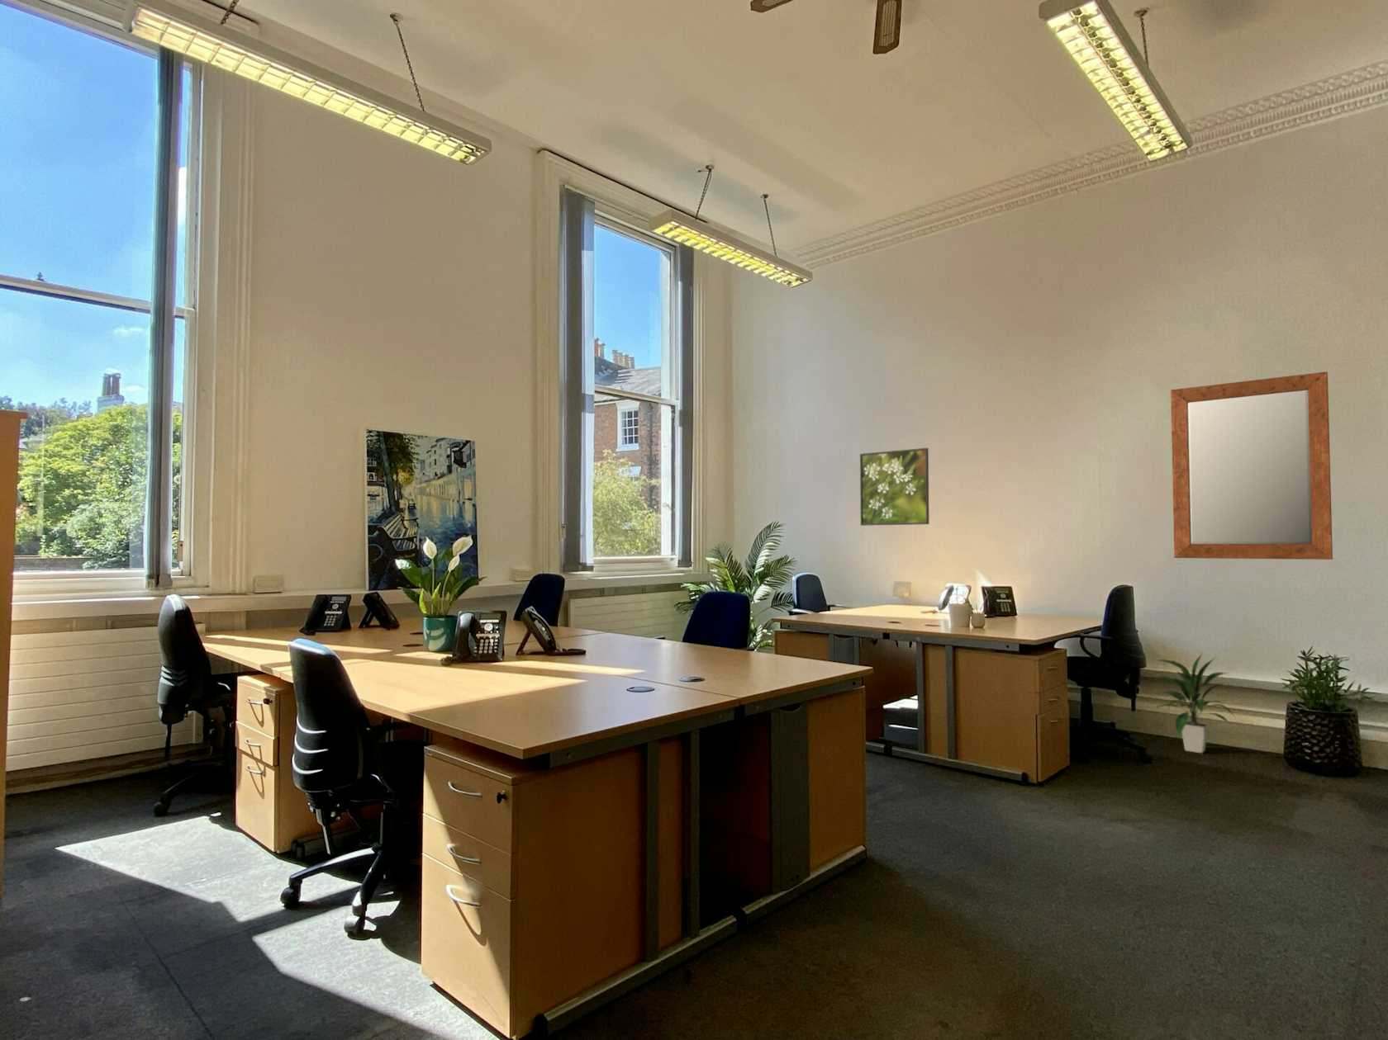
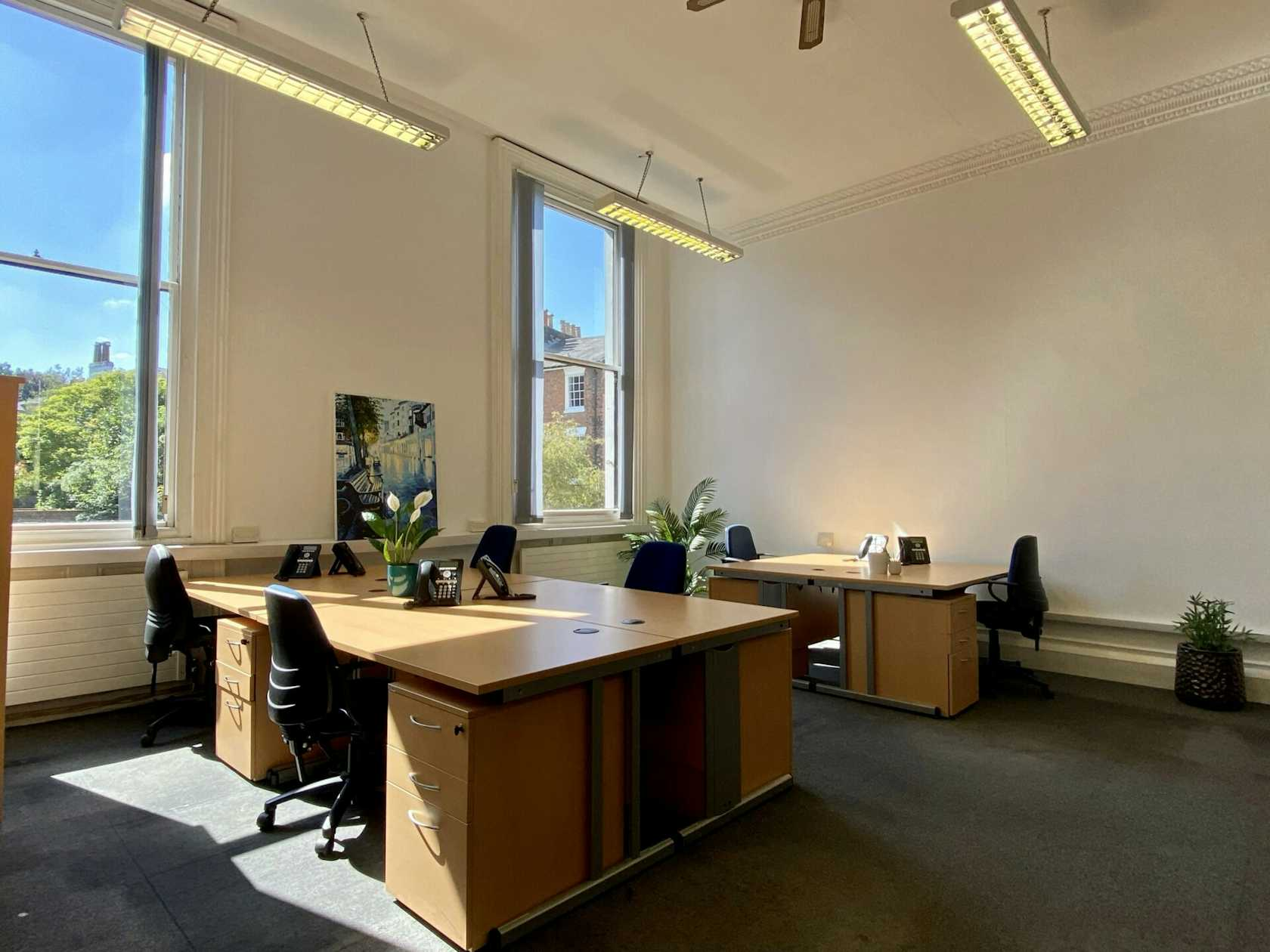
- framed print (893, 488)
- mirror (1247, 470)
- indoor plant (1191, 700)
